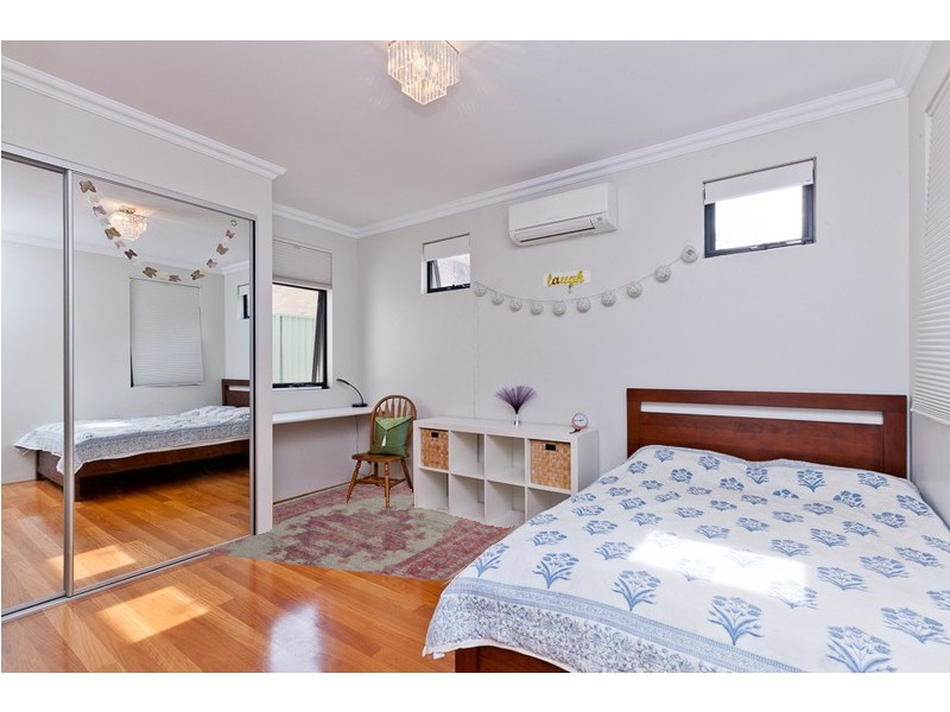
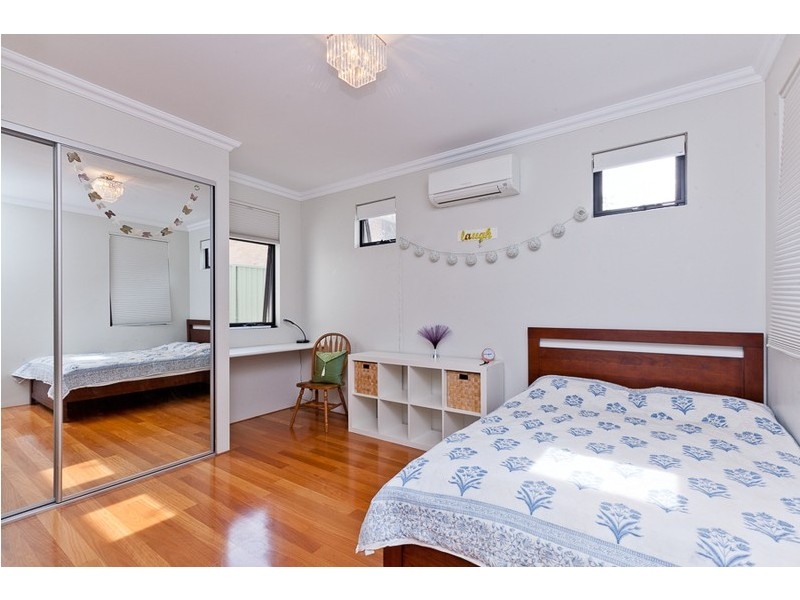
- rug (354, 532)
